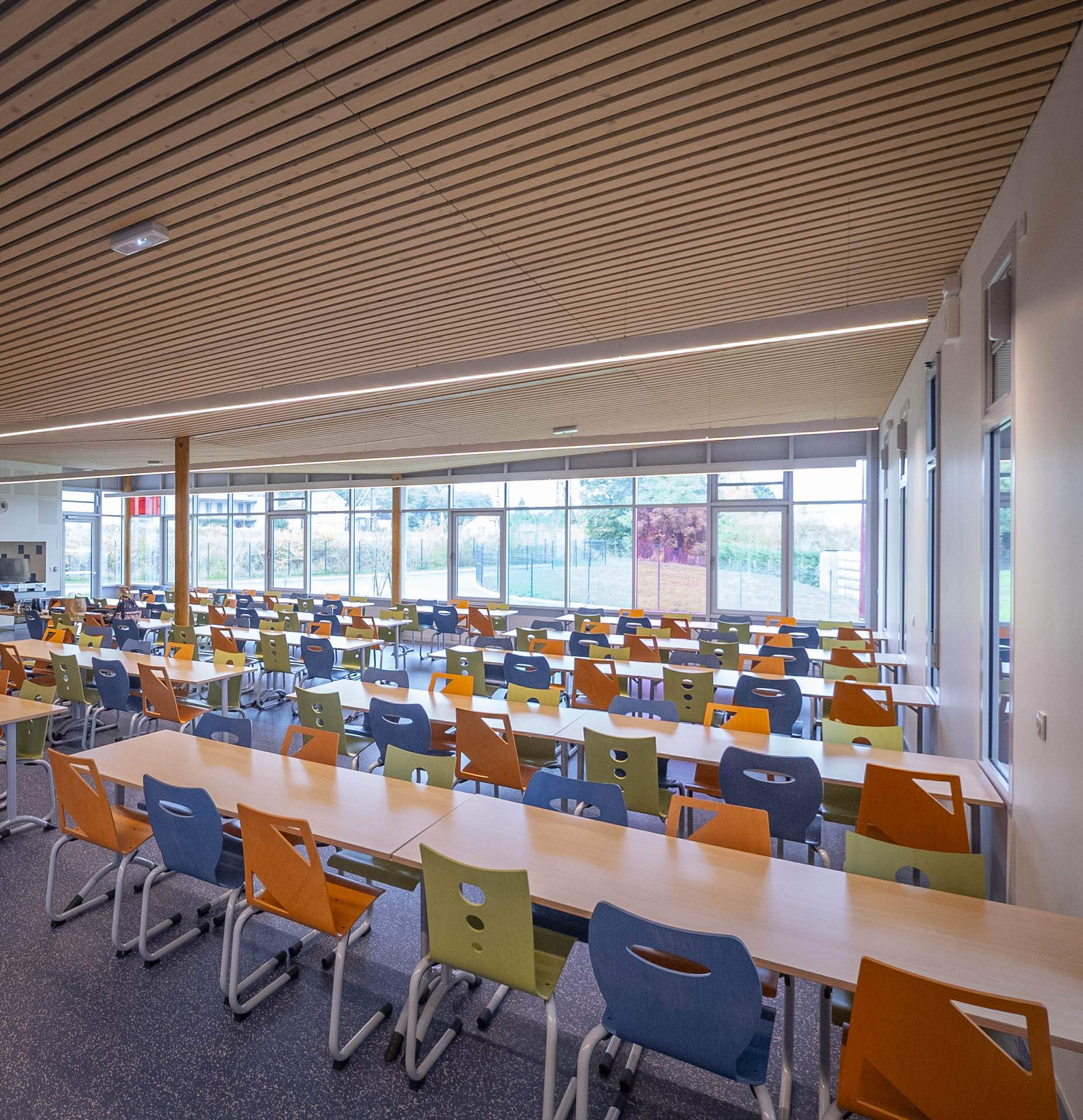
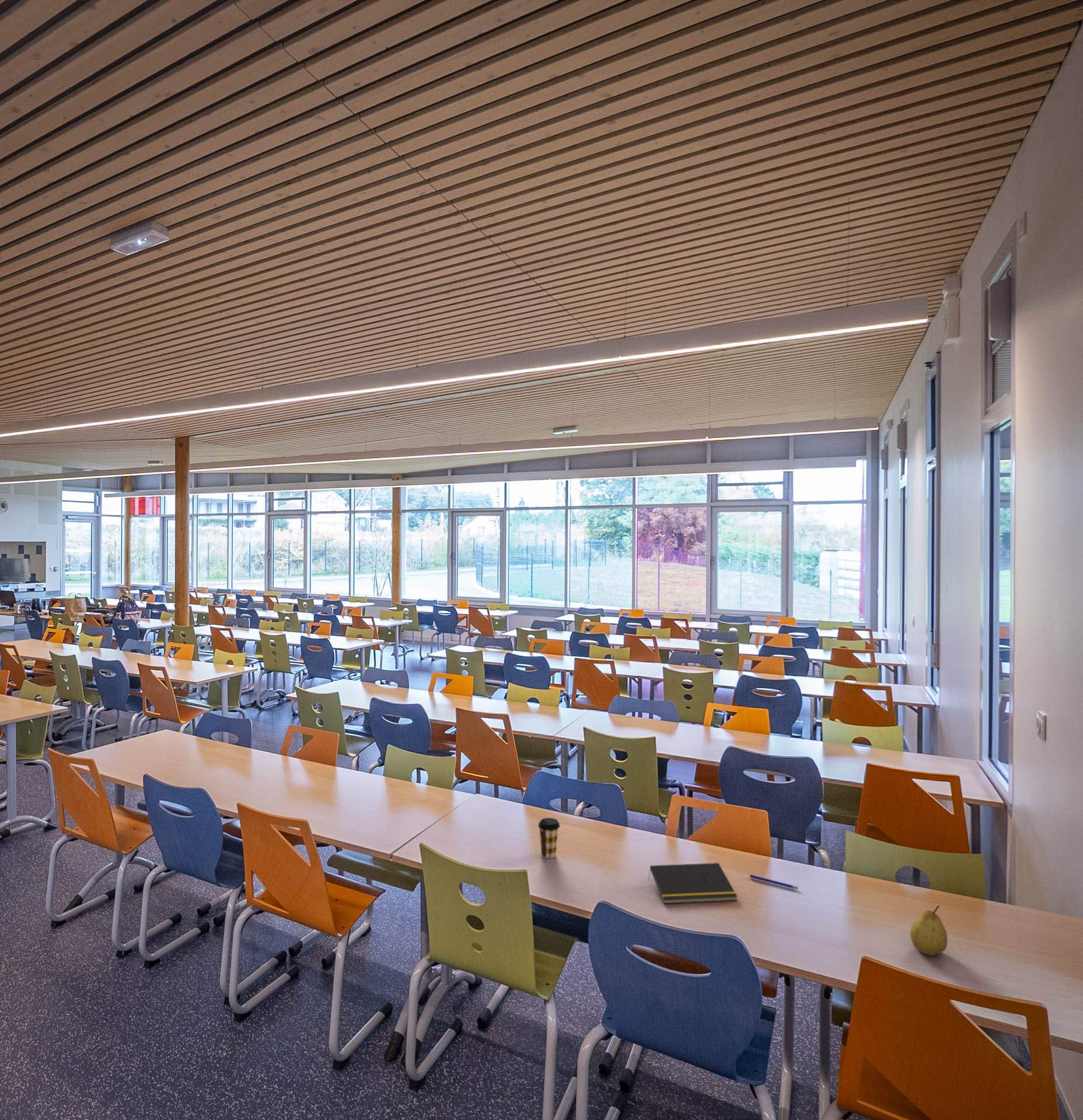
+ notepad (692, 882)
+ pen (773, 881)
+ coffee cup (549, 838)
+ fruit (928, 928)
